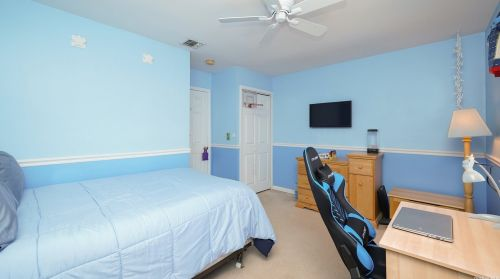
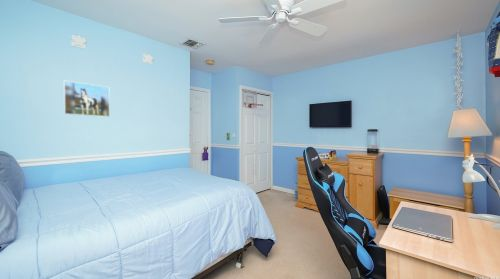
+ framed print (88, 99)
